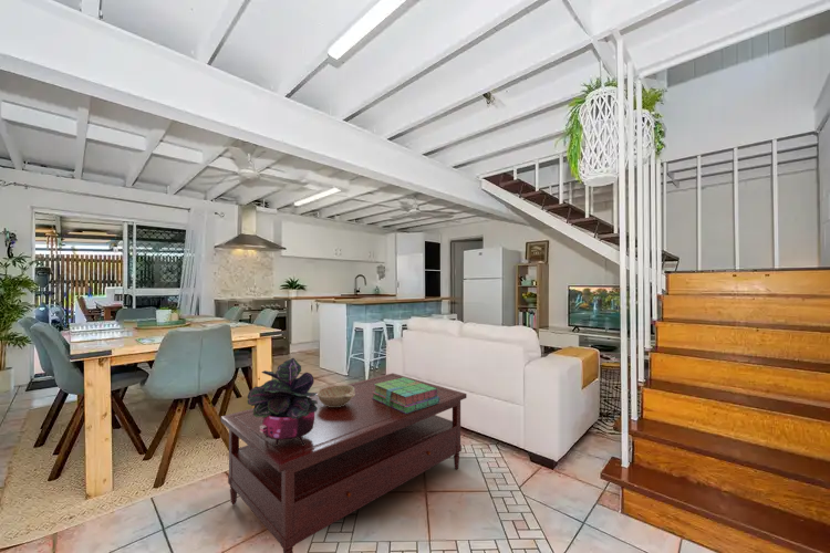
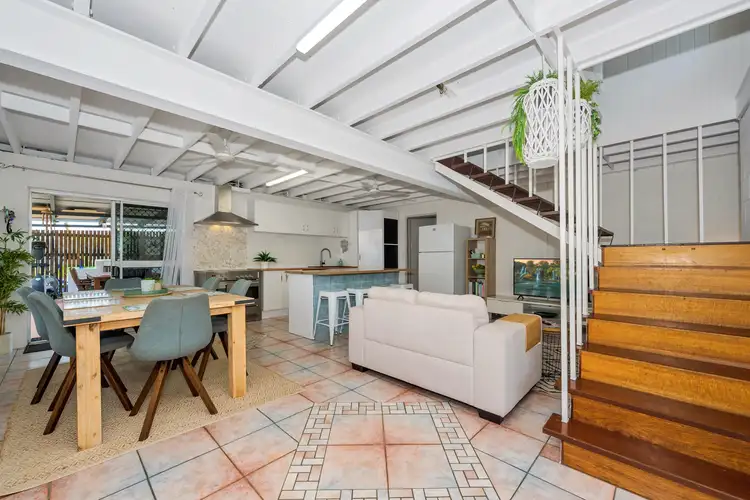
- stack of books (405, 393)
- decorative bowl (335, 396)
- coffee table (354, 444)
- potted plant (287, 399)
